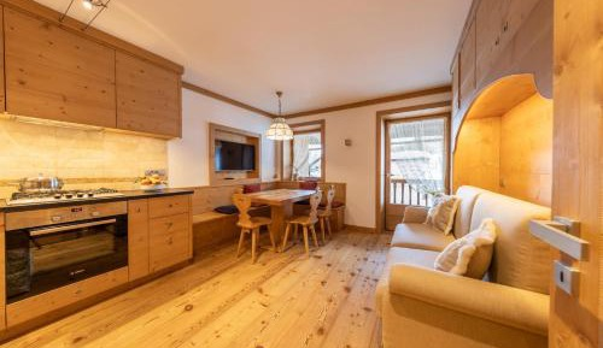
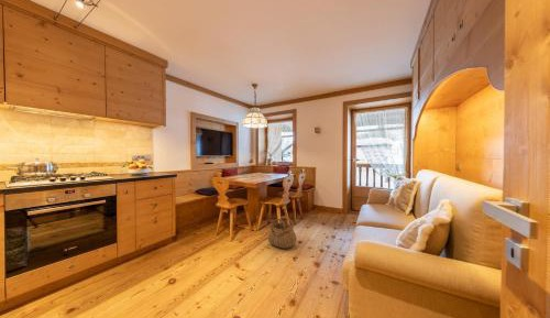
+ basket (282, 231)
